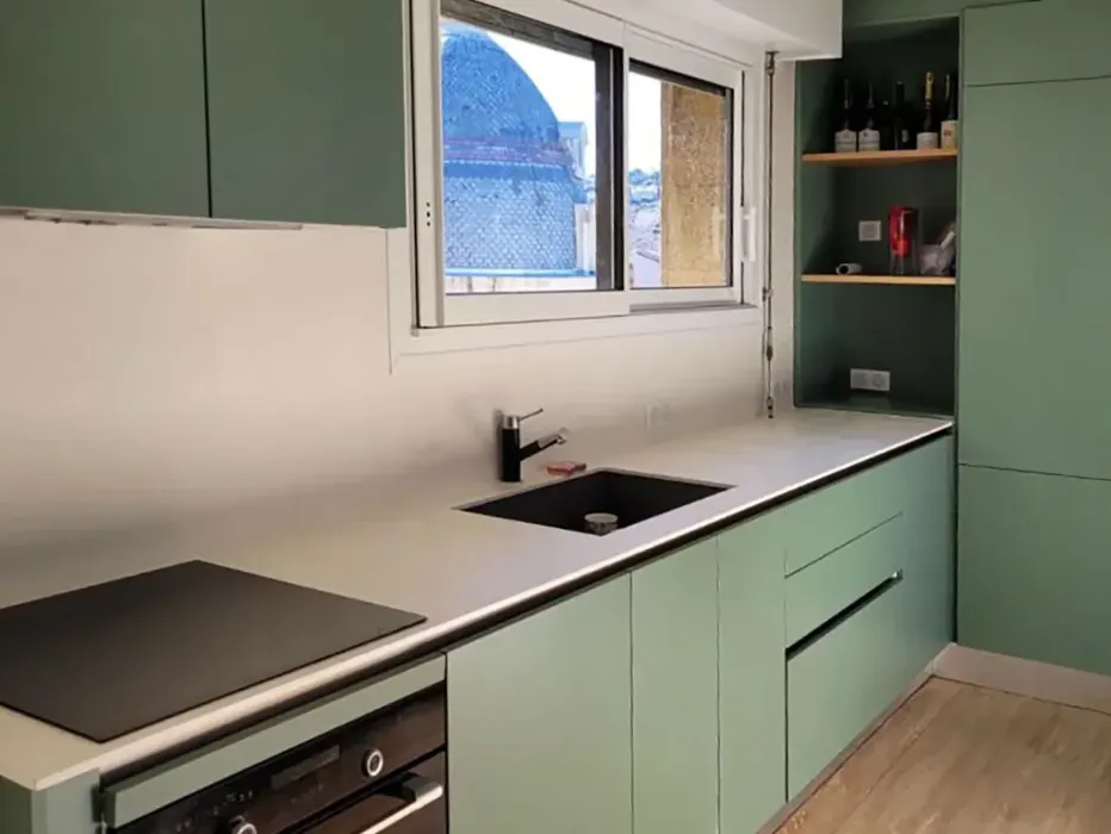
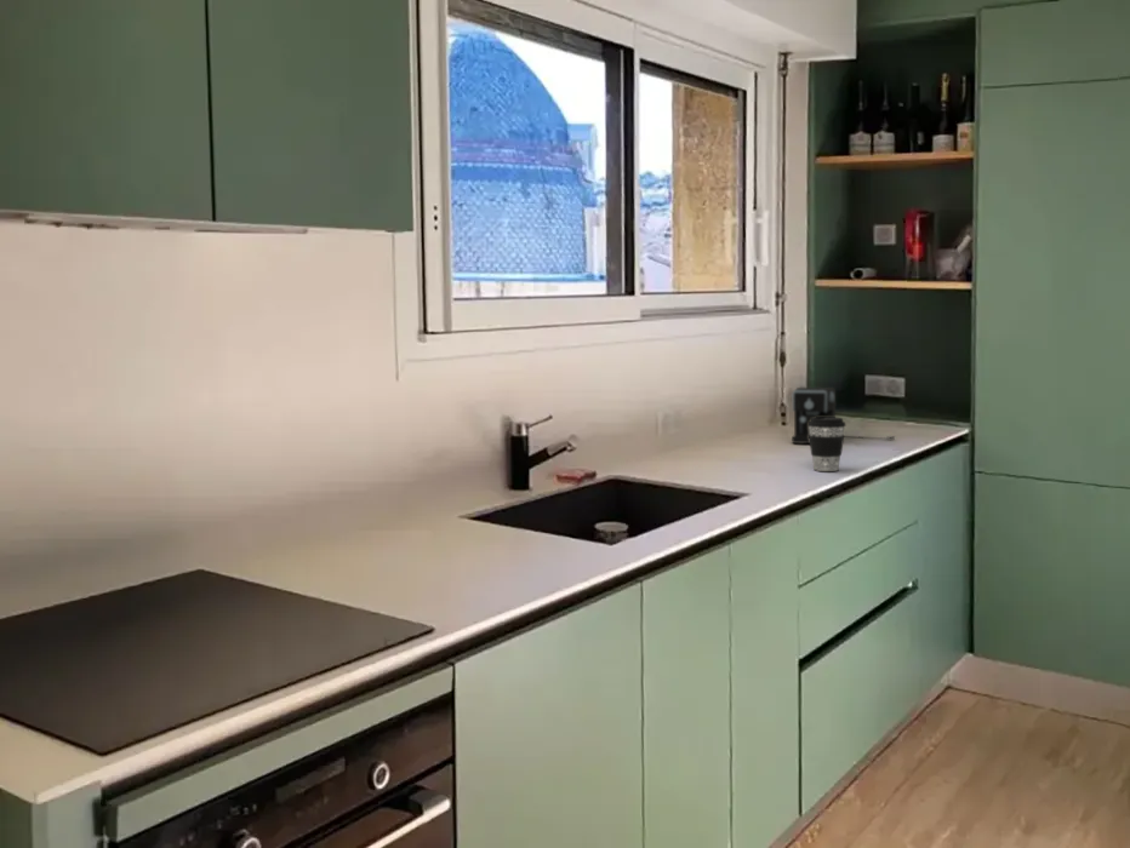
+ coffee maker (834, 414)
+ coffee cup (826, 443)
